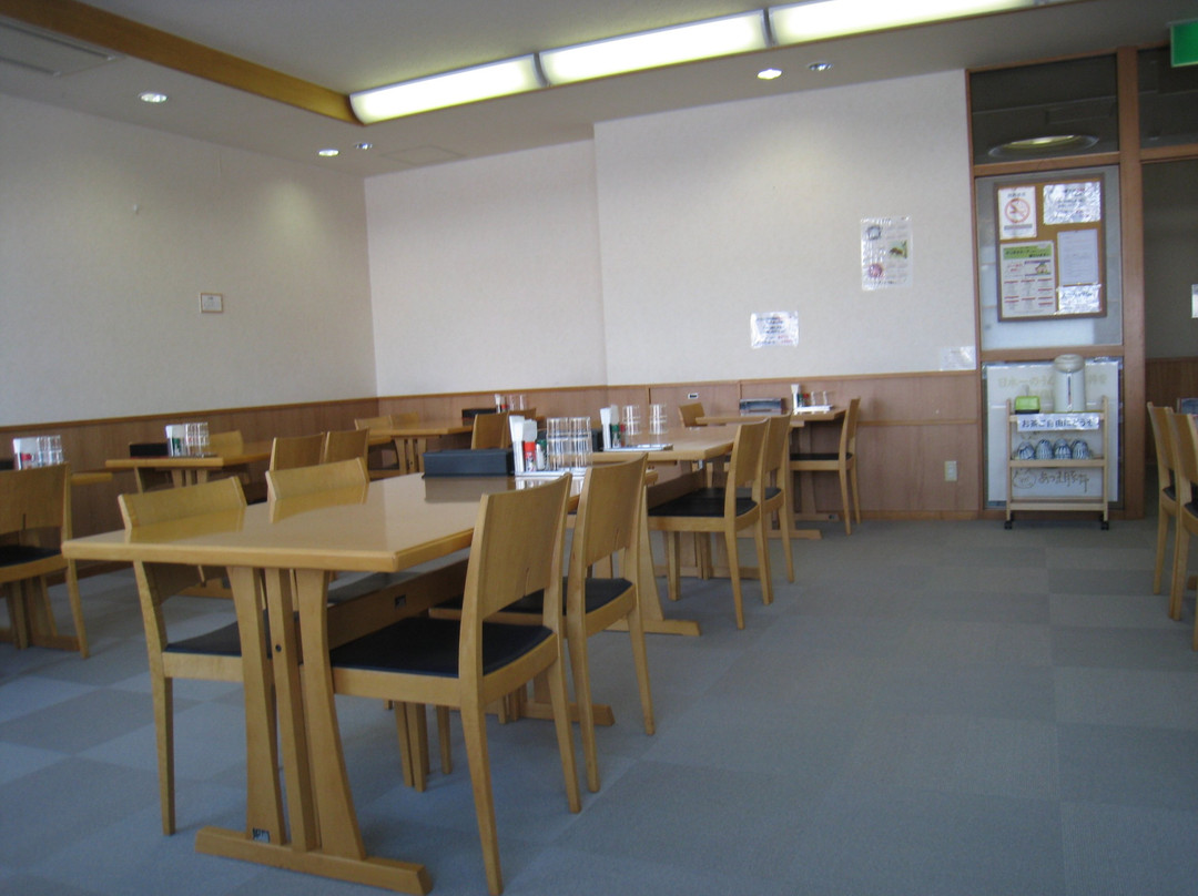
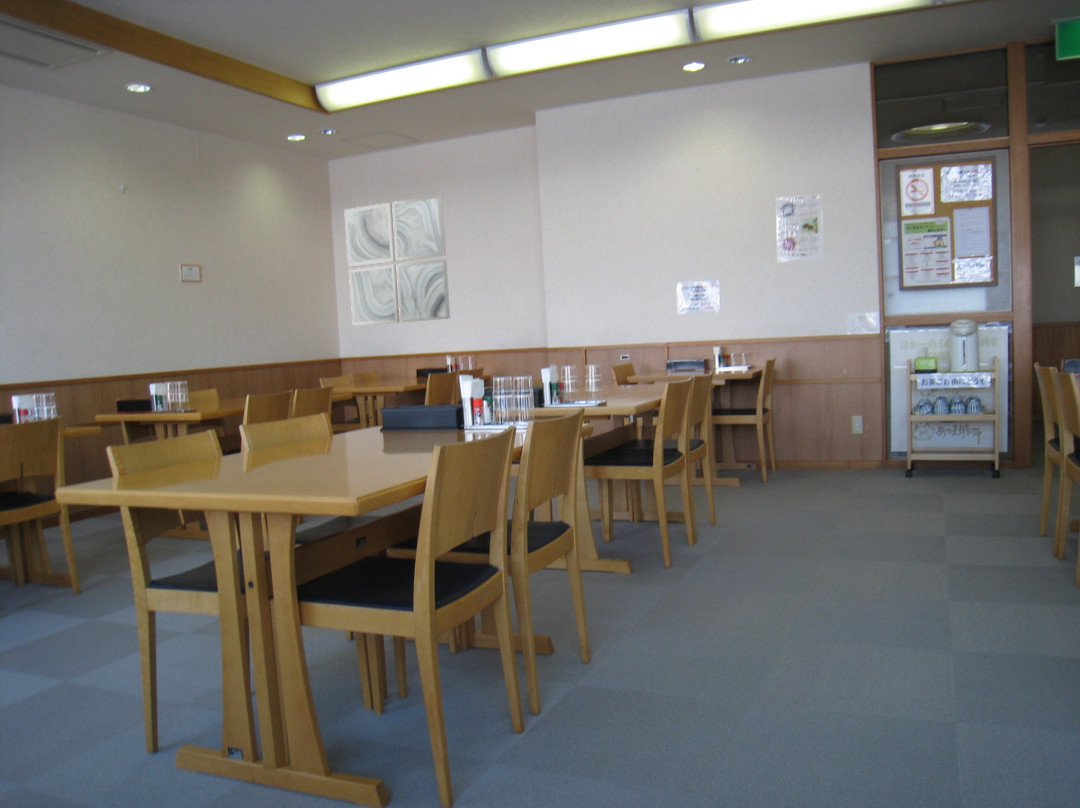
+ wall art (396, 264)
